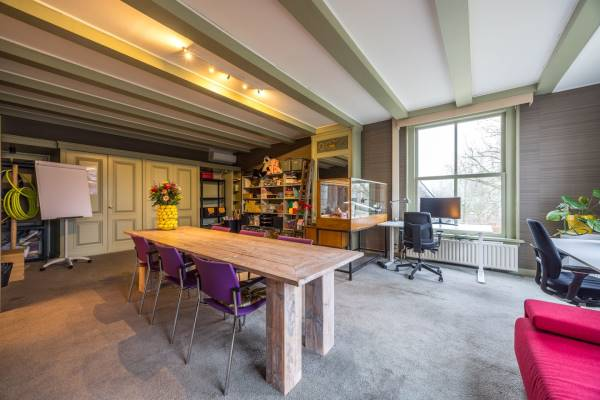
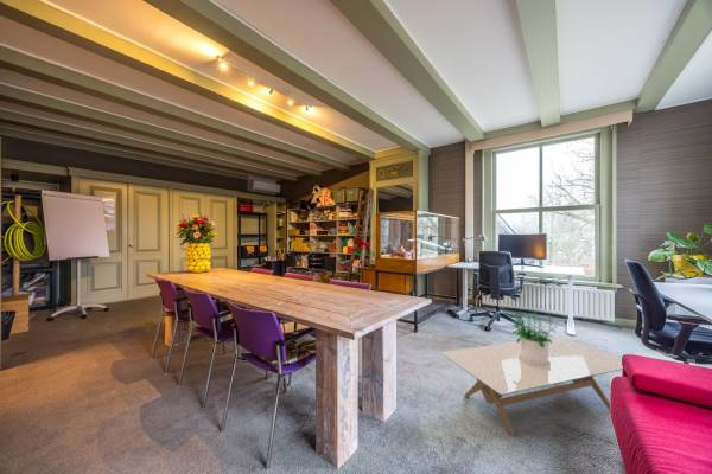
+ coffee table (535, 380)
+ potted plant (530, 335)
